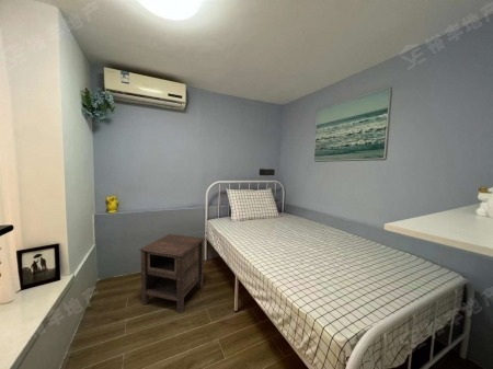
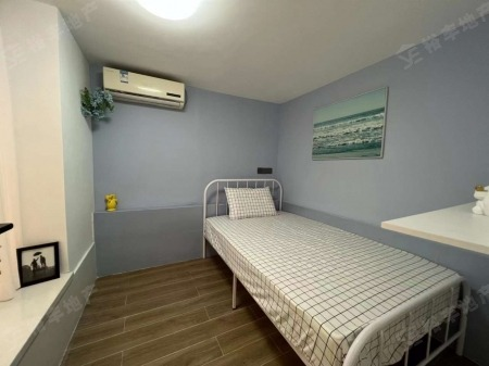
- nightstand (174, 268)
